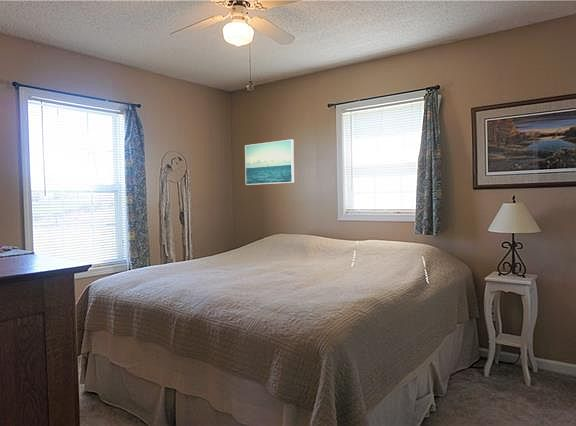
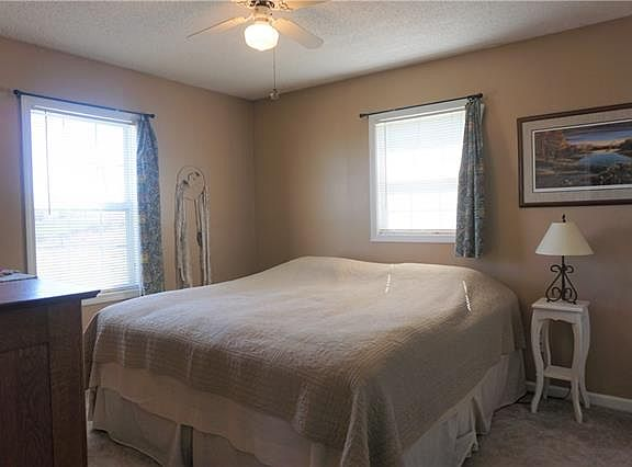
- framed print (268, 163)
